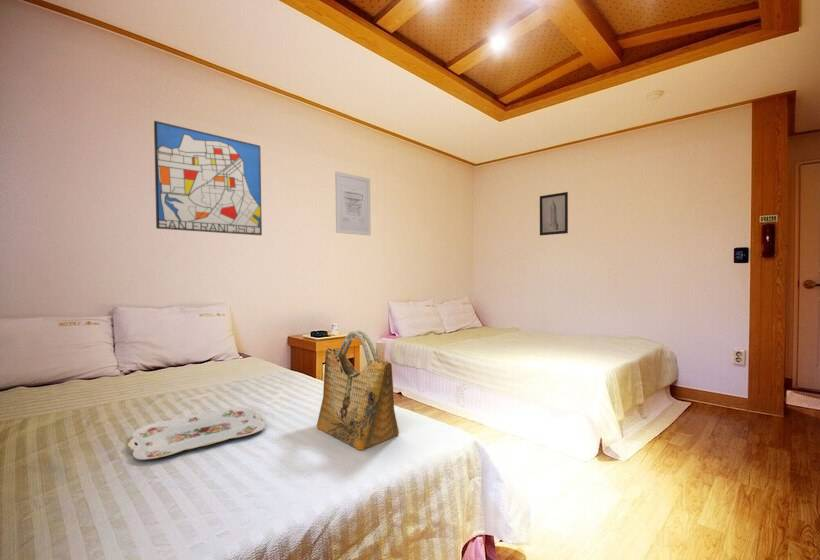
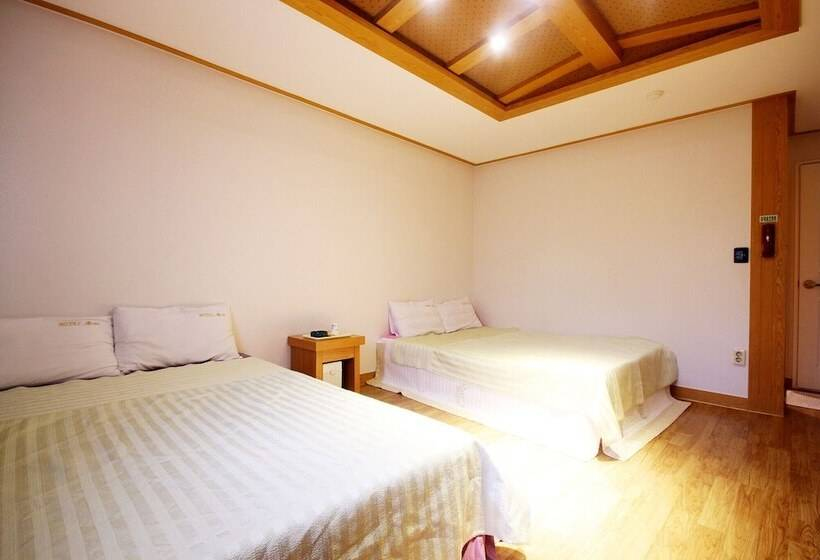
- wall art (212, 183)
- wall art (553, 214)
- serving tray (200, 430)
- grocery bag (355, 381)
- wall art (353, 204)
